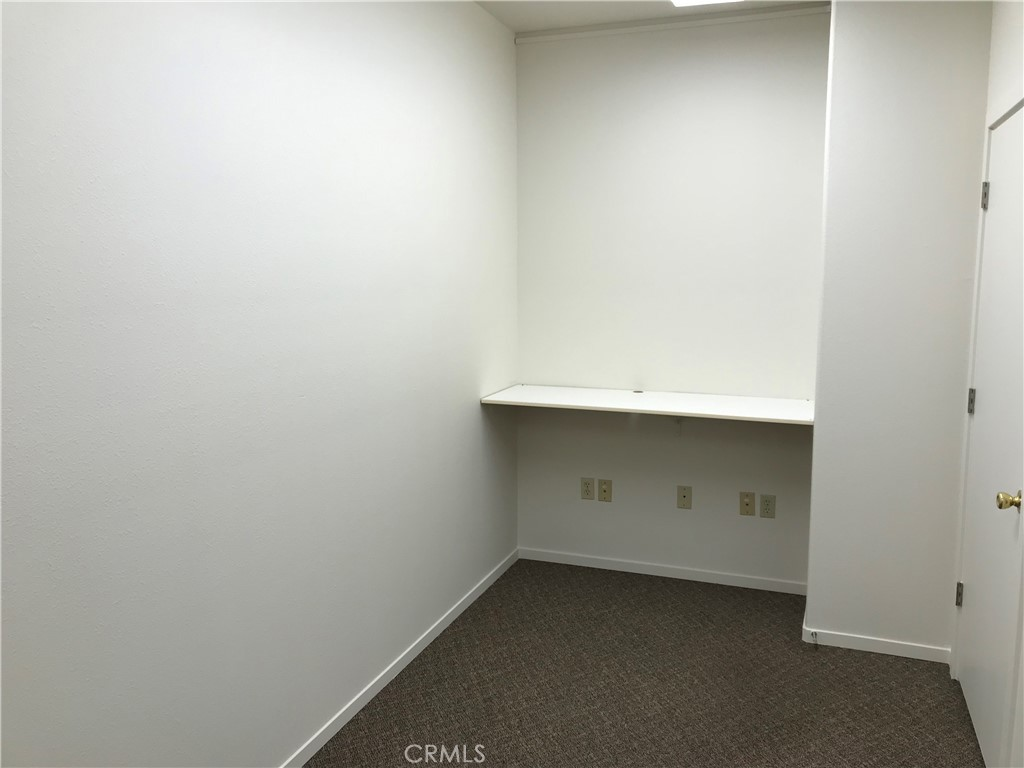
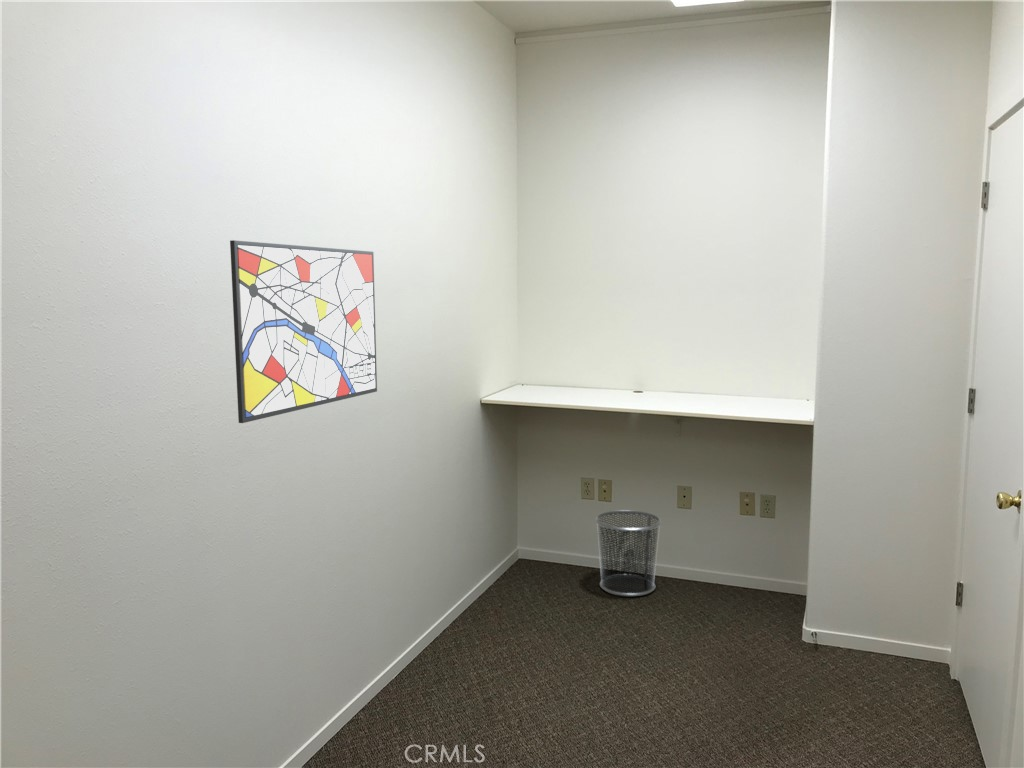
+ wall art (314, 326)
+ waste bin (627, 552)
